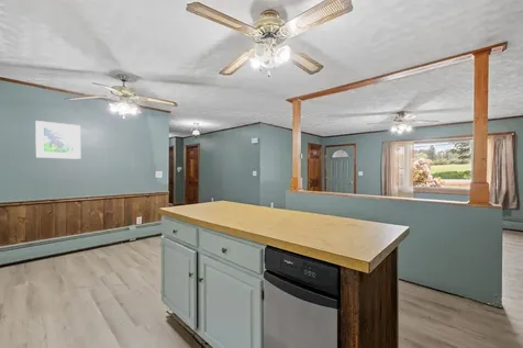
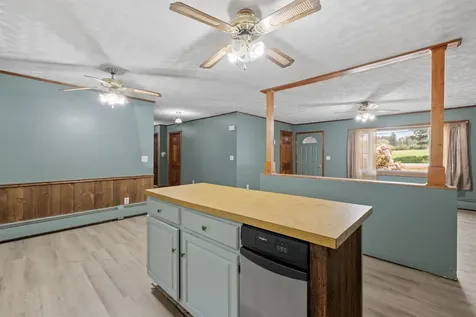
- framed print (58, 141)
